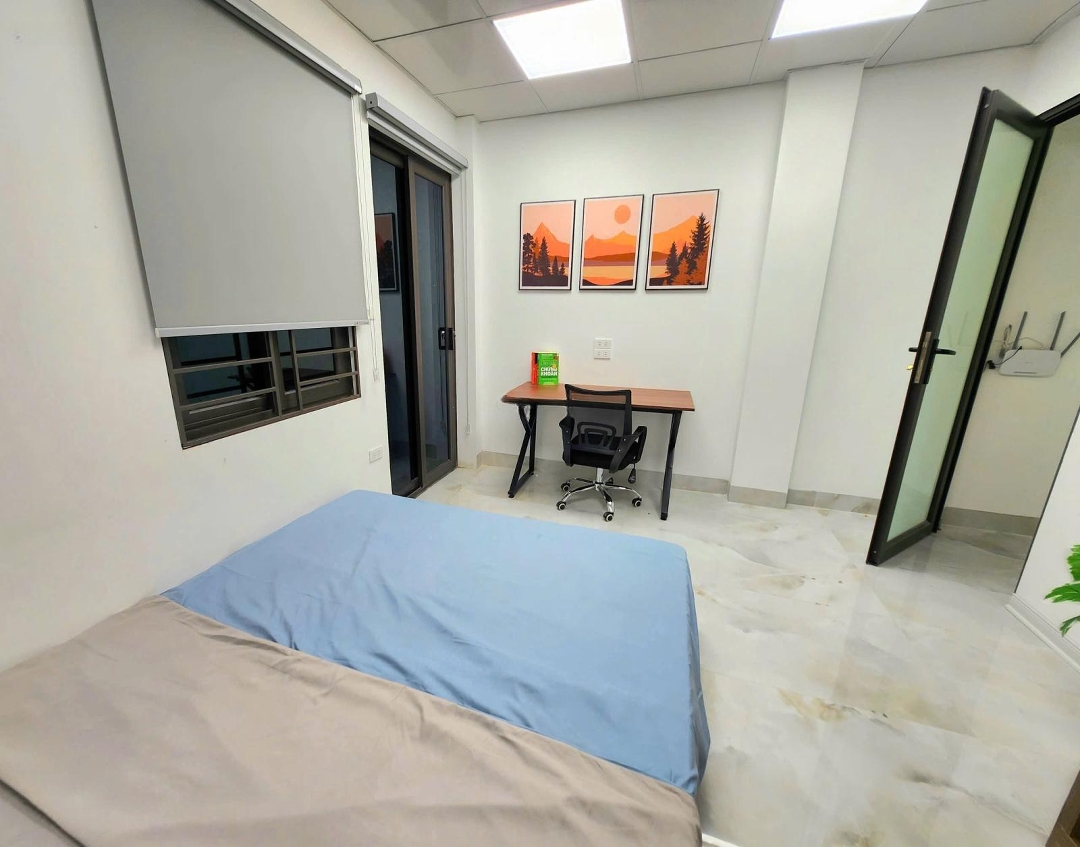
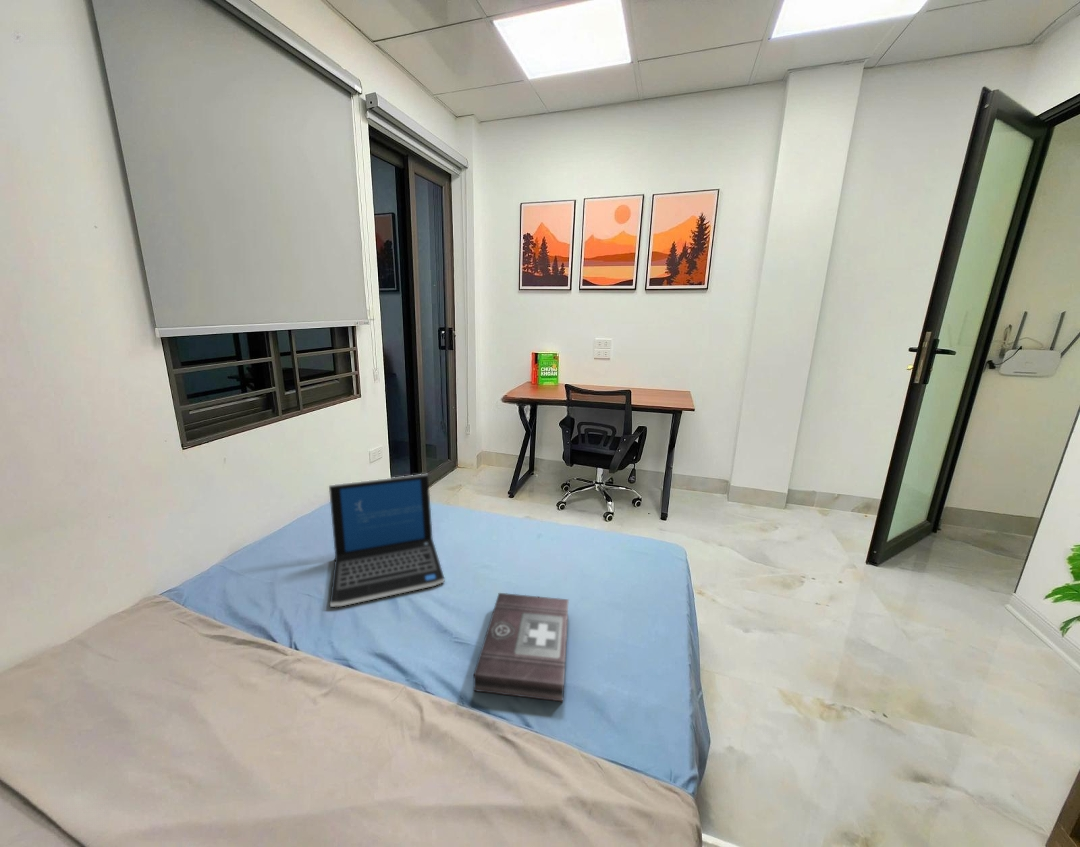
+ laptop (385, 532)
+ first aid kit (526, 640)
